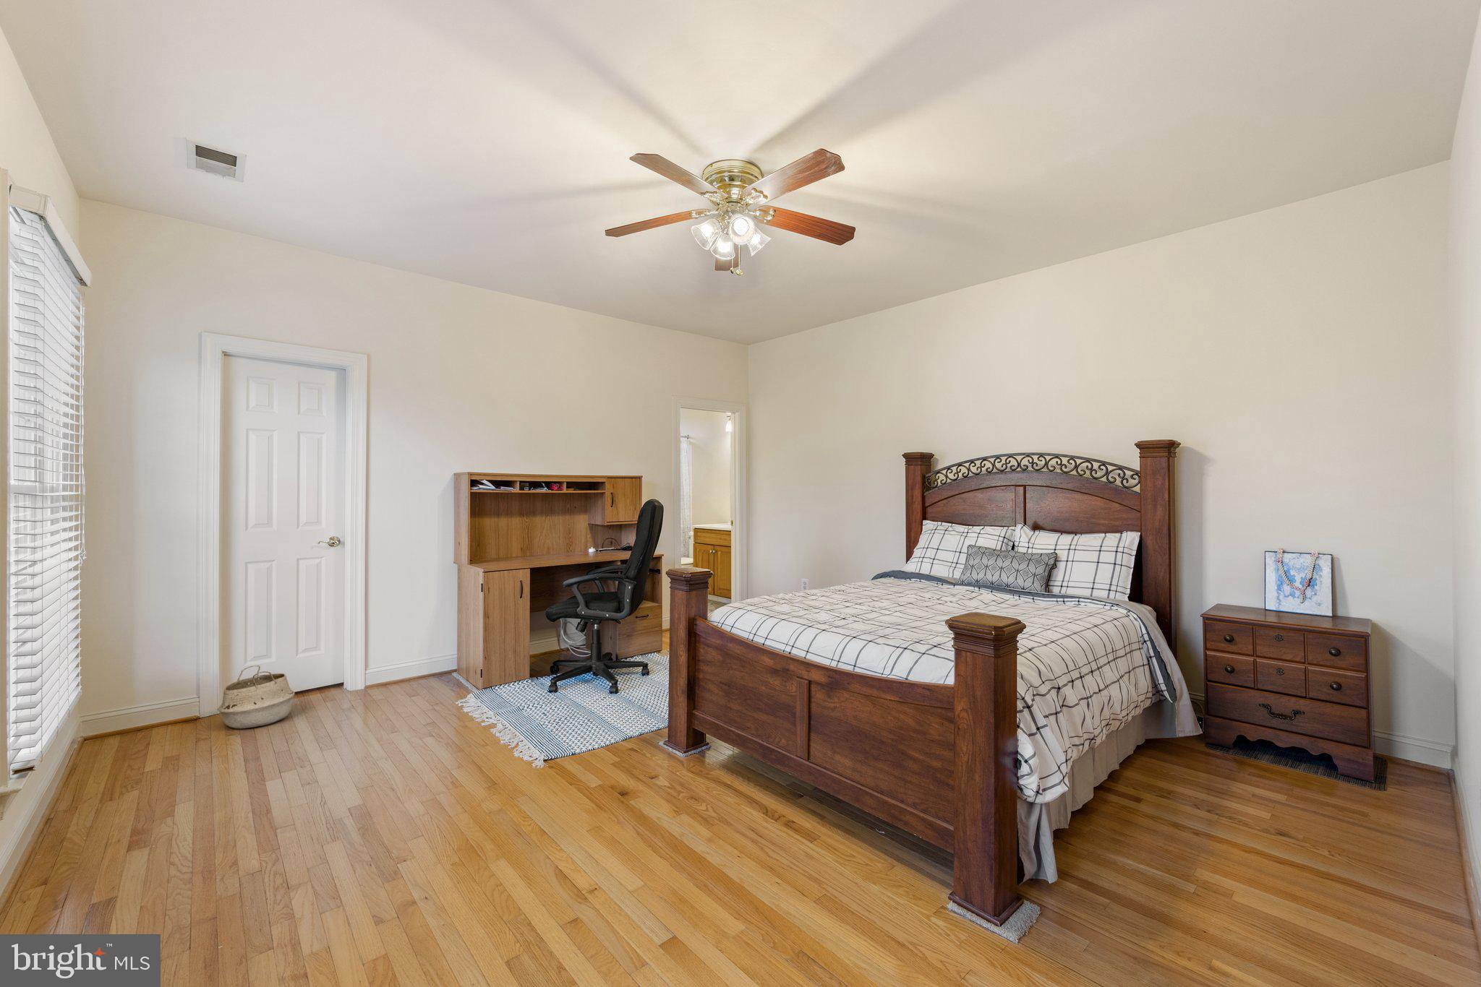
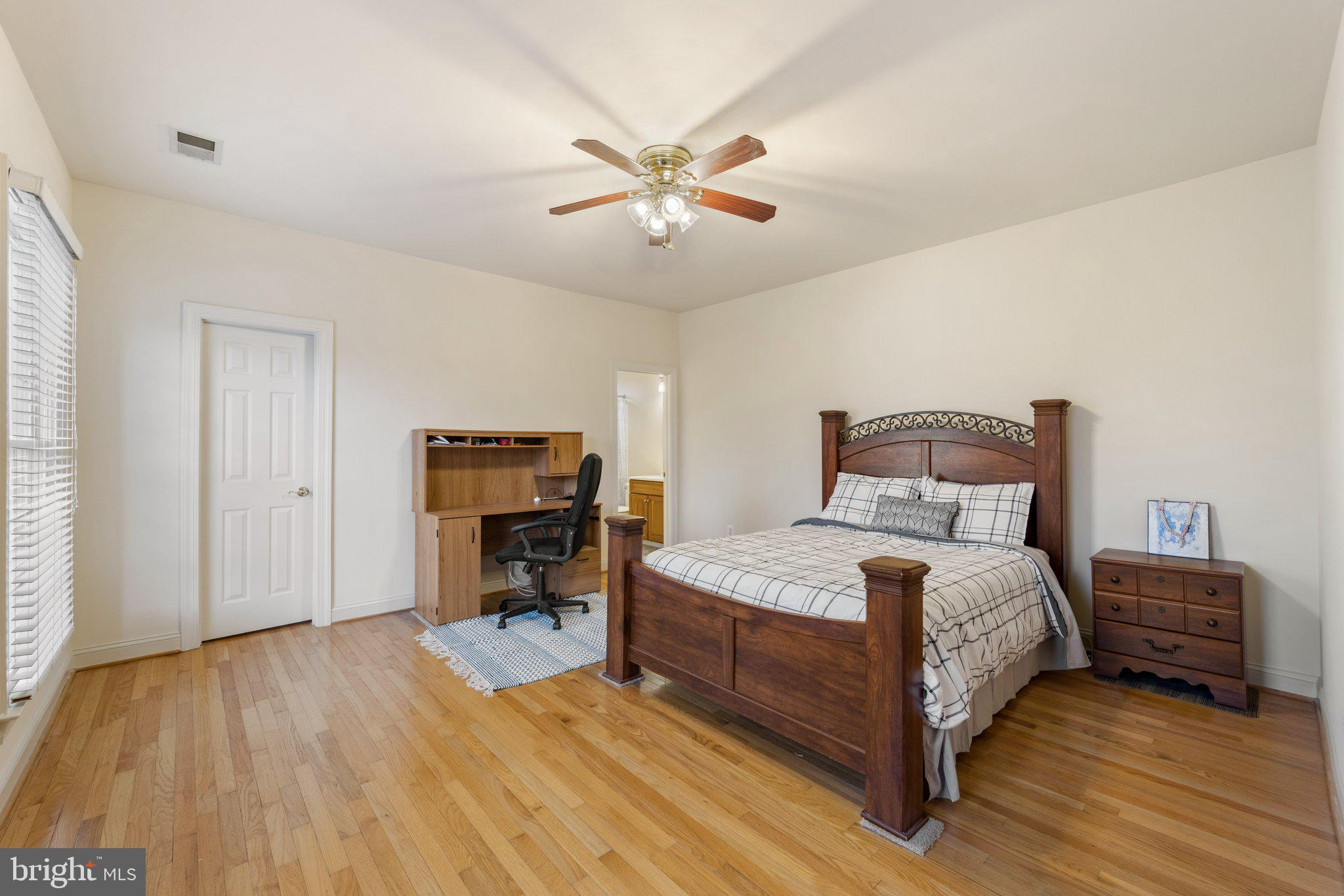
- woven basket (257, 692)
